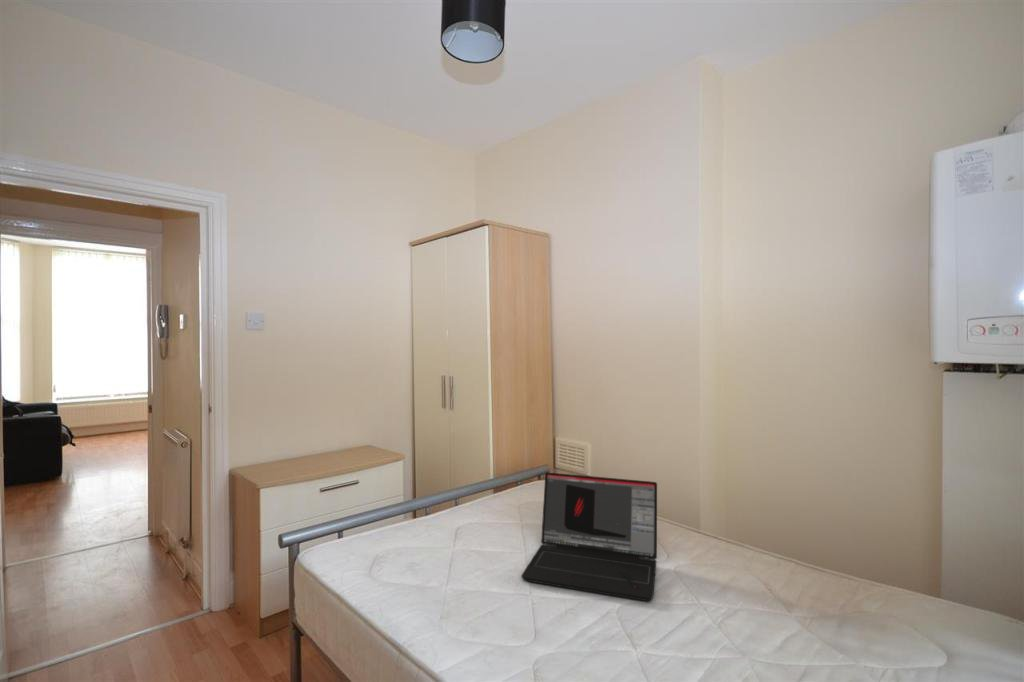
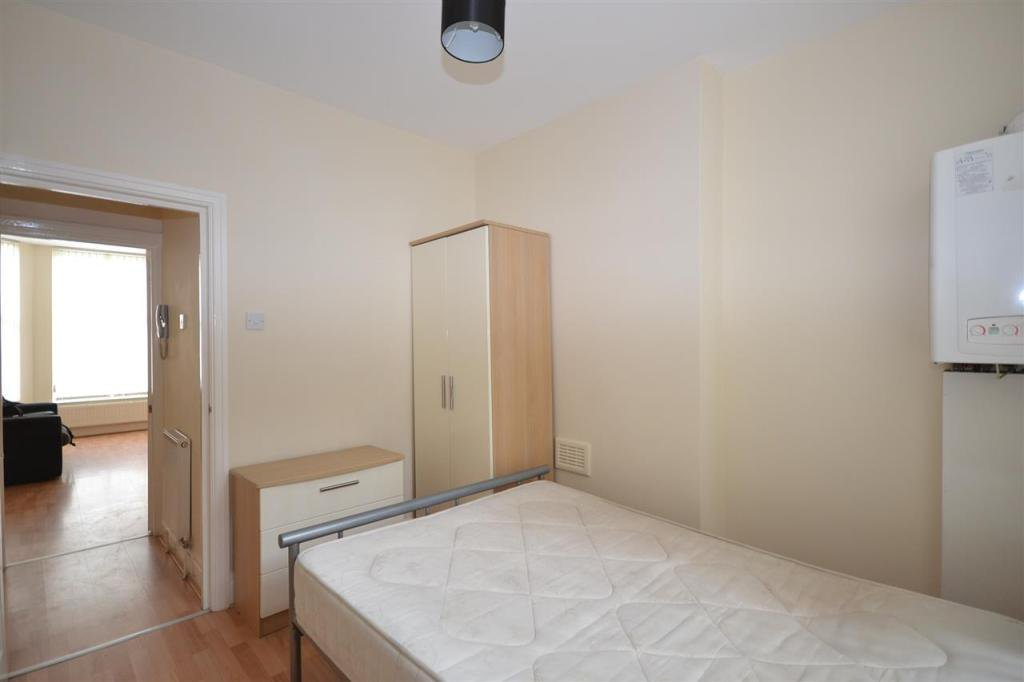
- laptop (592, 529)
